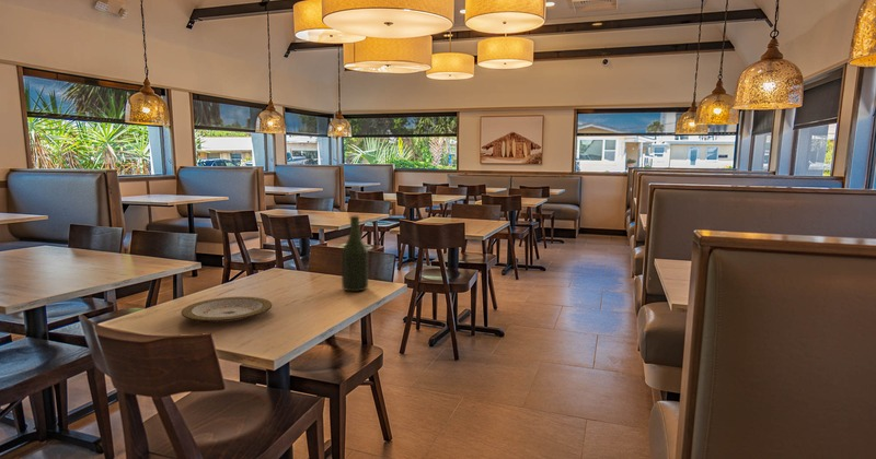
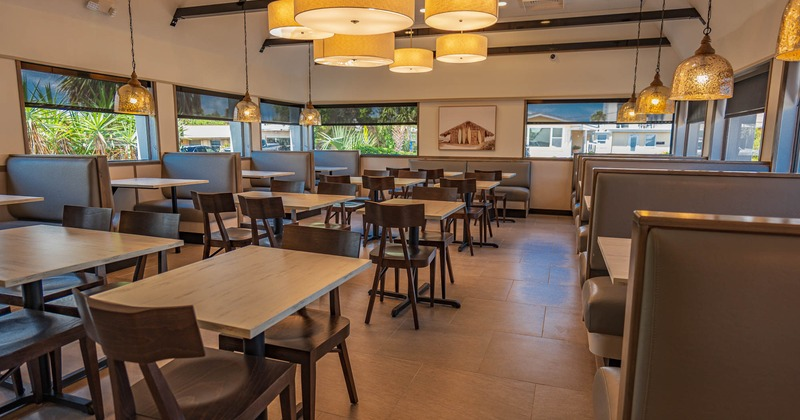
- plate (228, 310)
- bottle (355, 252)
